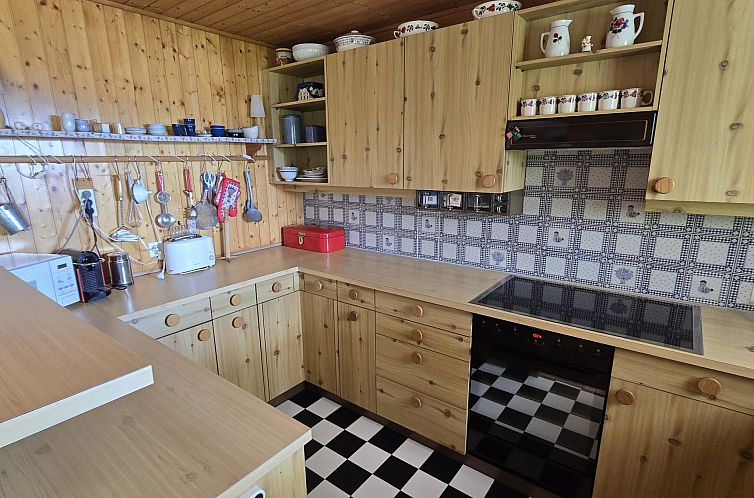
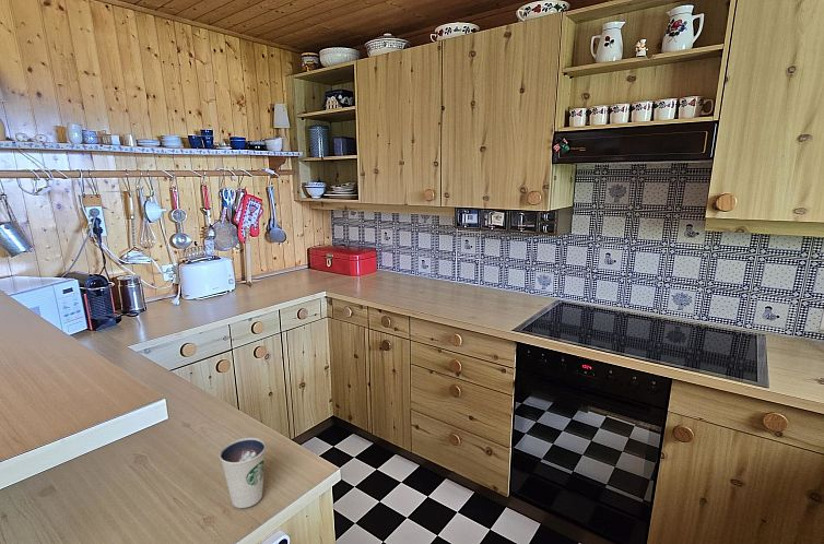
+ dixie cup (245, 474)
